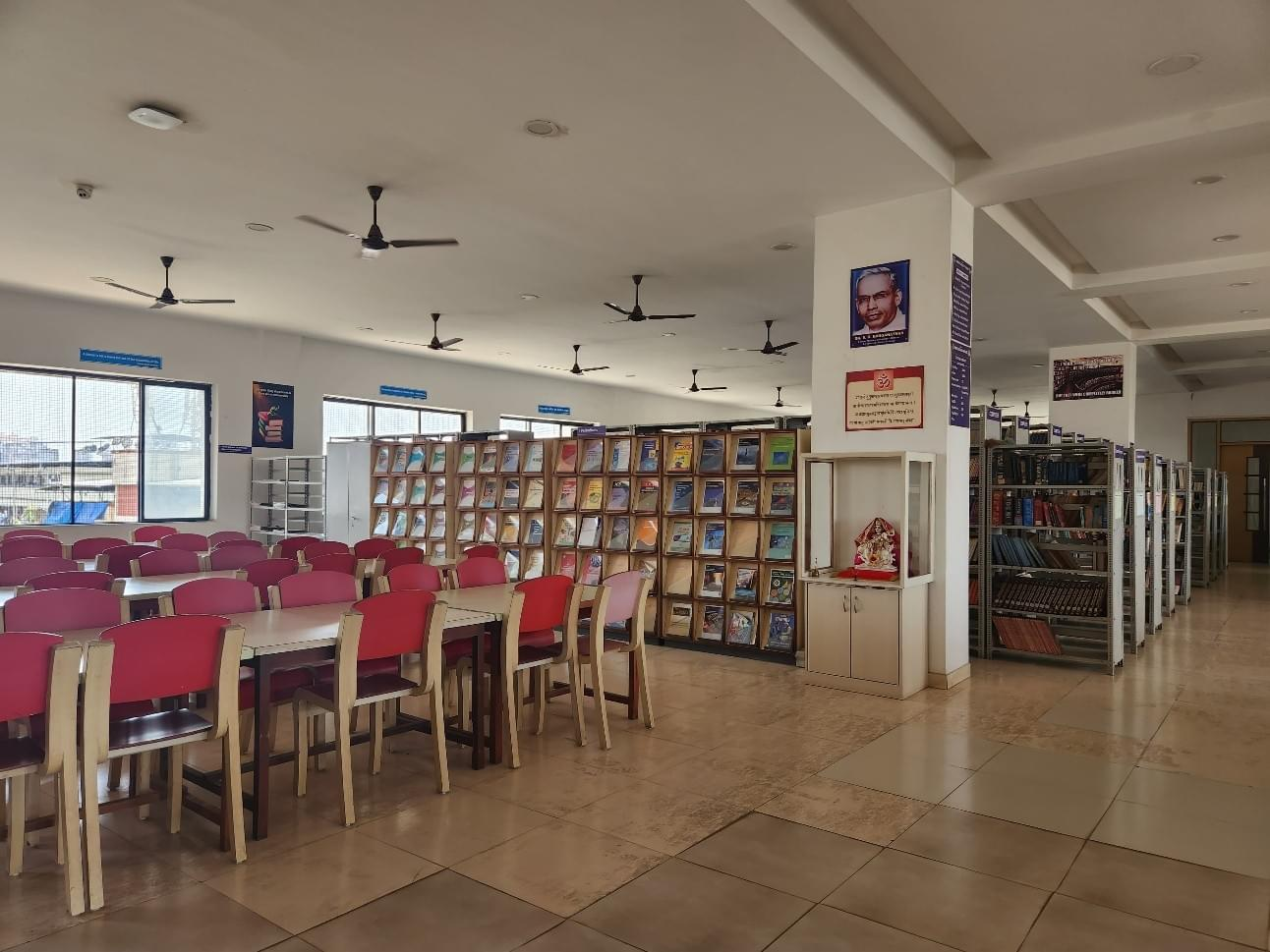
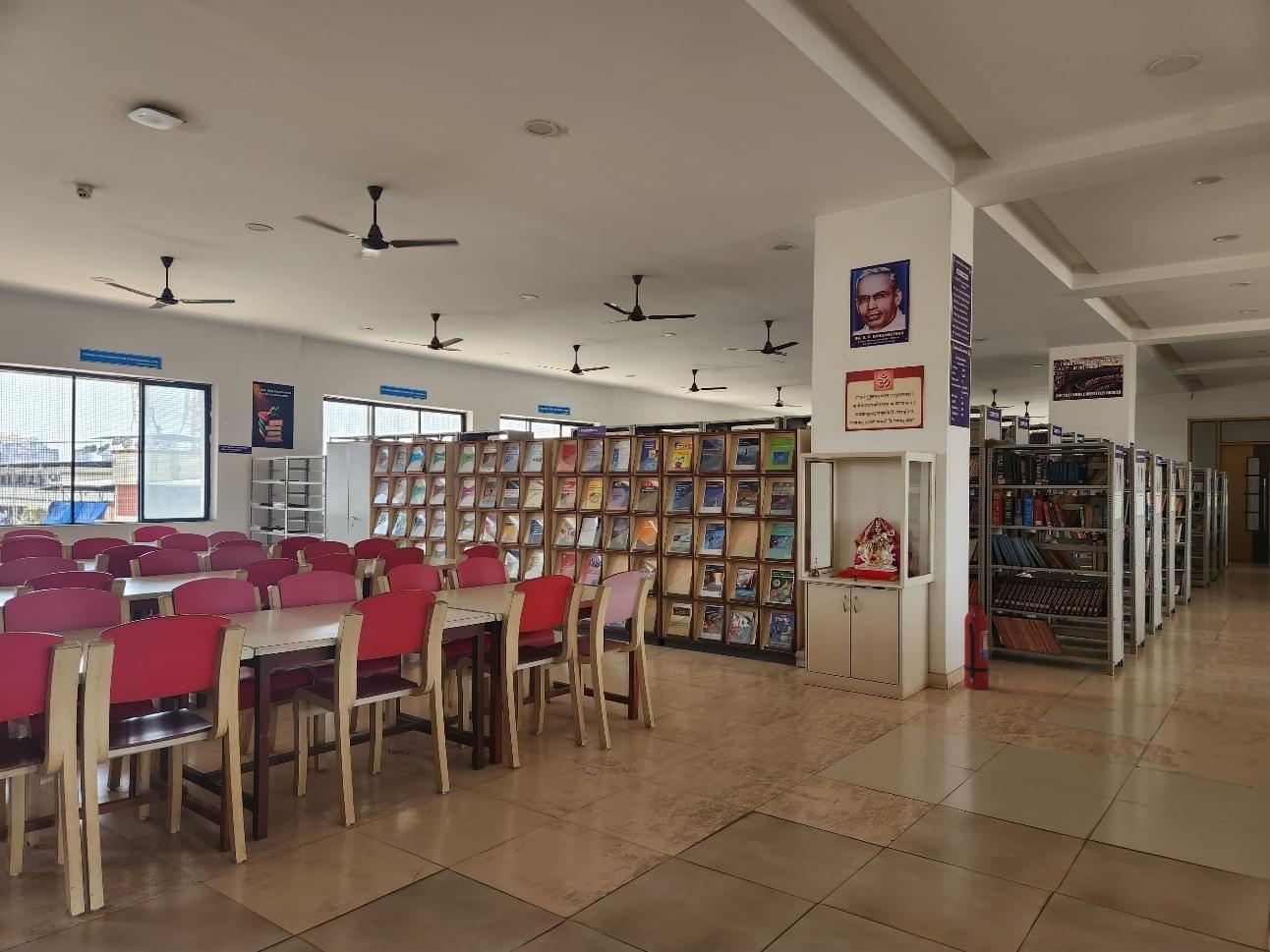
+ fire extinguisher (975, 645)
